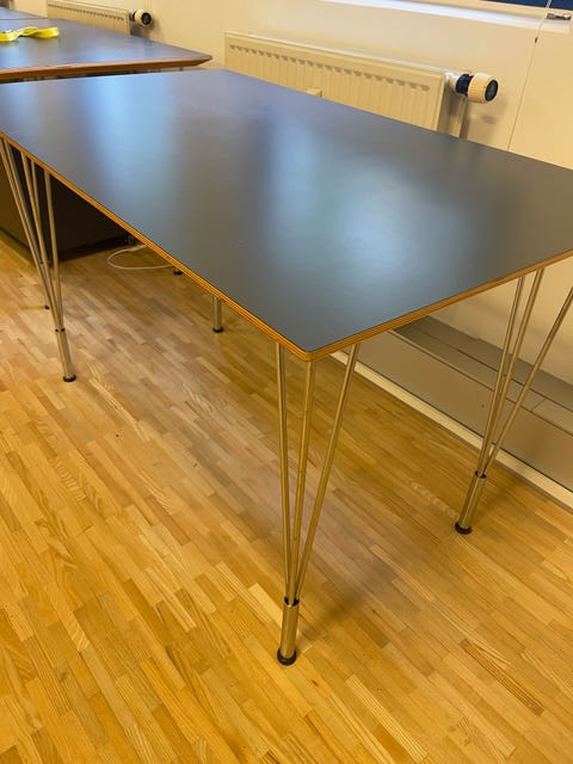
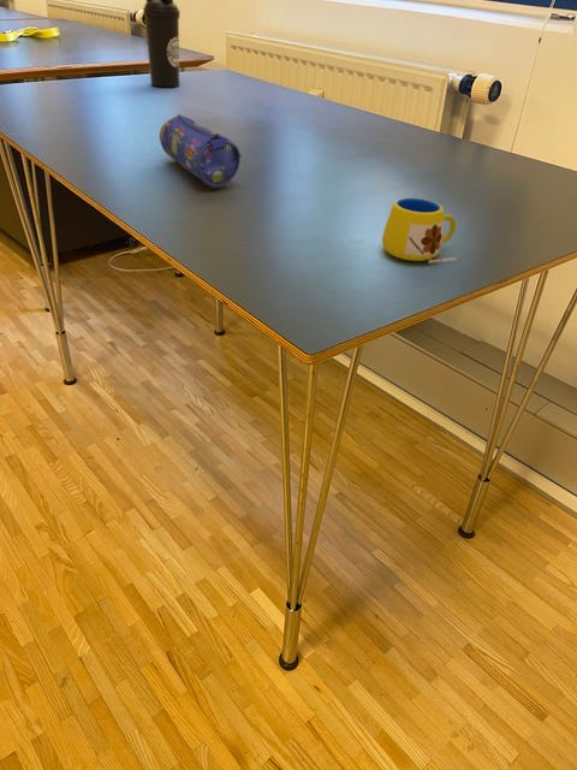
+ pencil case (197, 148)
+ mug (422, 229)
+ water bottle (162, 41)
